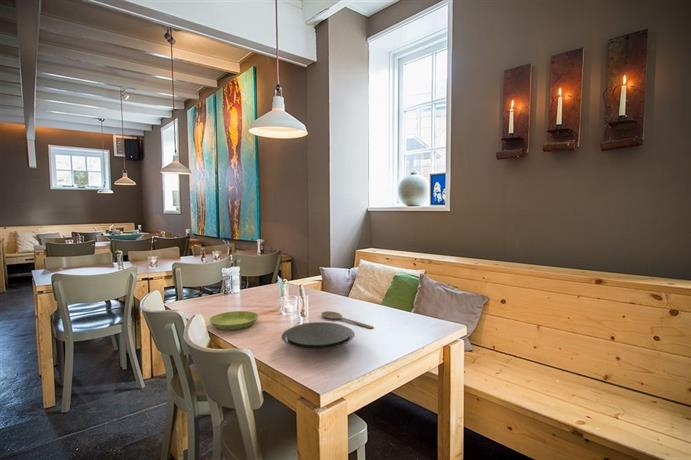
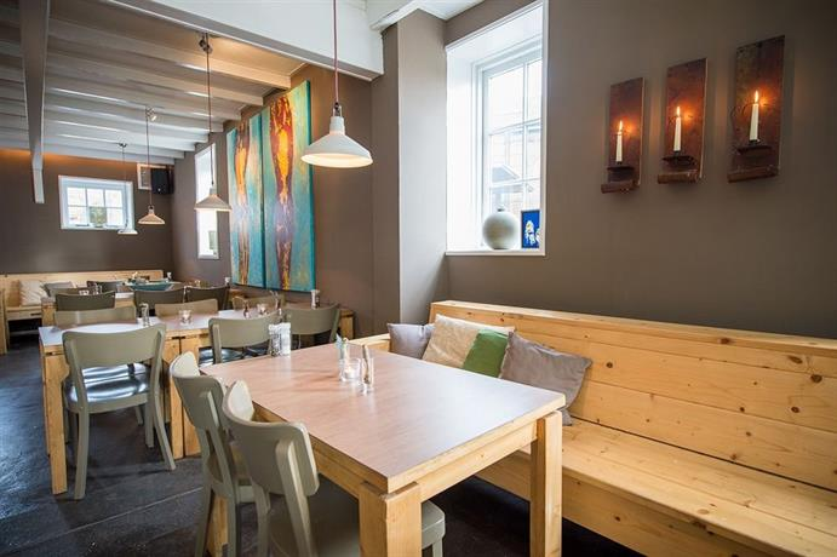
- saucer (234, 320)
- plate (318, 339)
- wooden spoon (346, 319)
